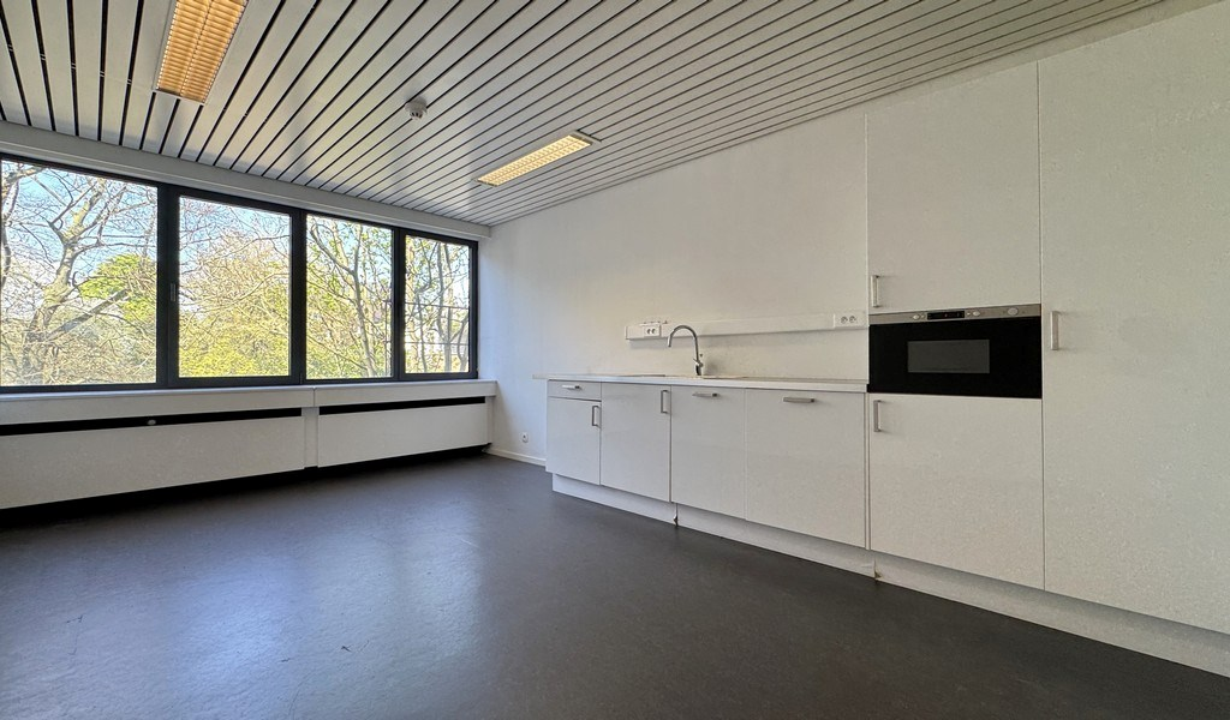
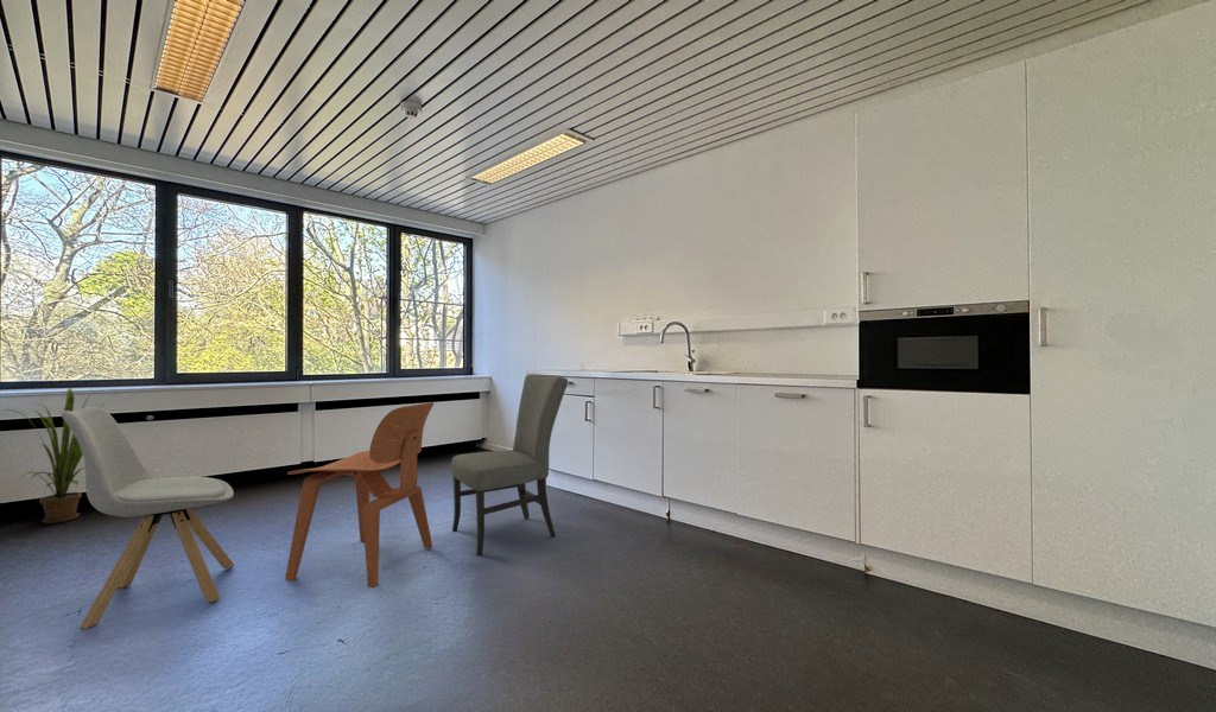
+ chair (512, 453)
+ house plant (58, 453)
+ chair (157, 500)
+ chair (367, 482)
